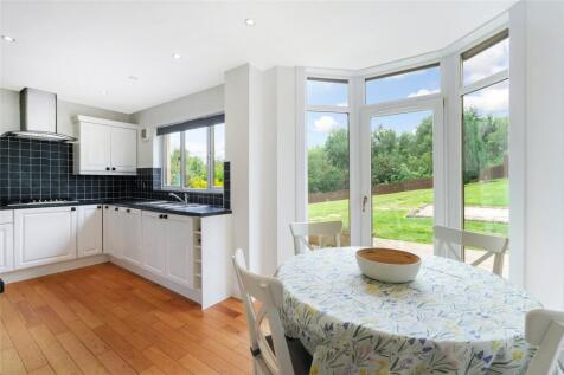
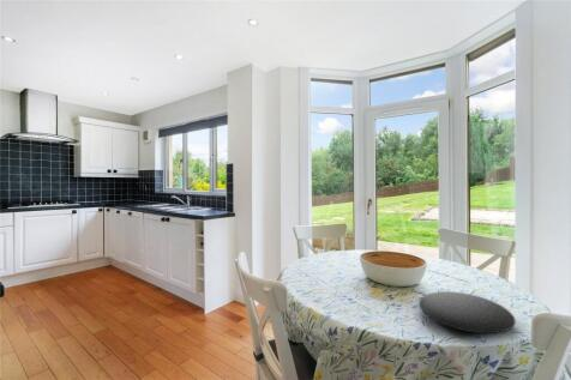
+ plate (463, 309)
